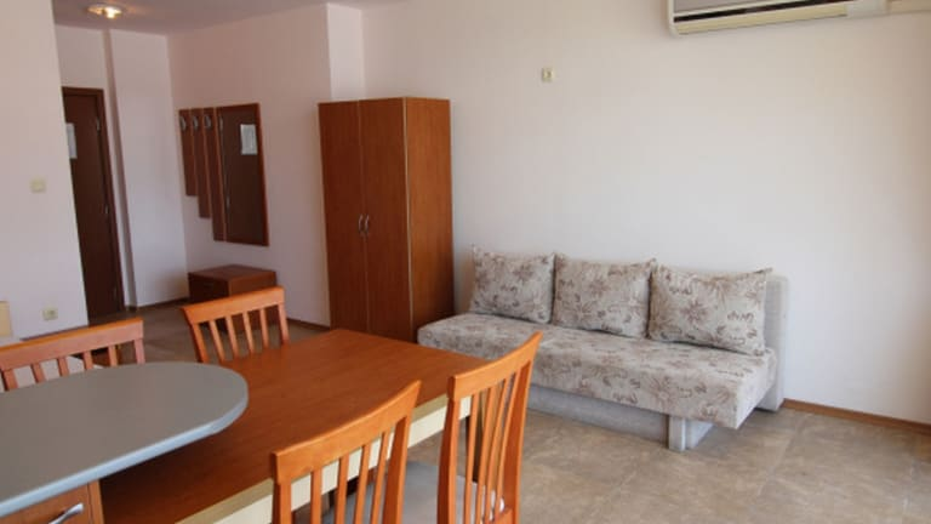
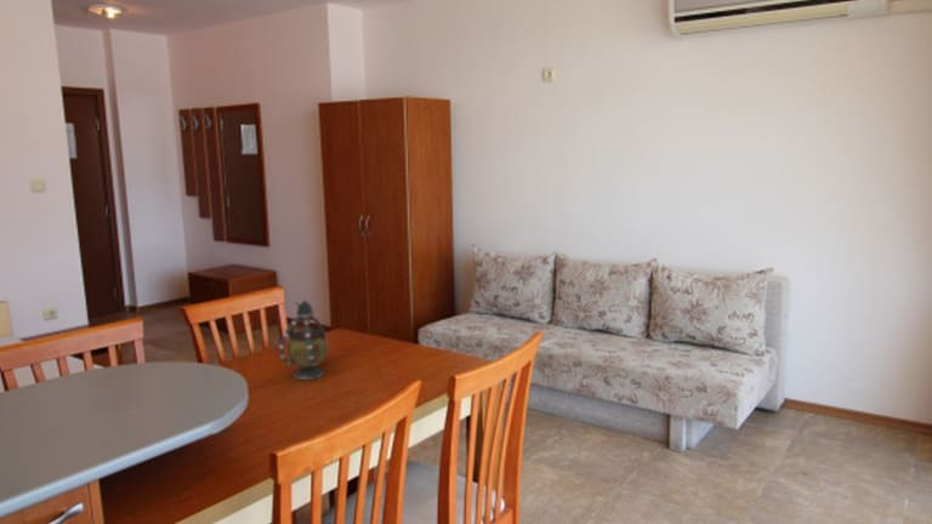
+ teapot (311, 334)
